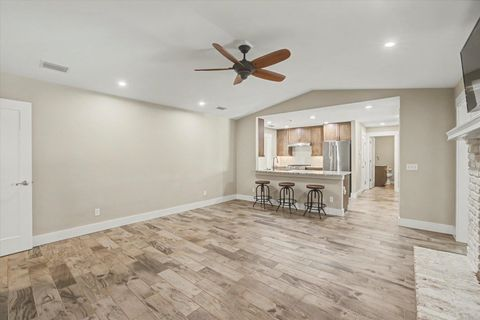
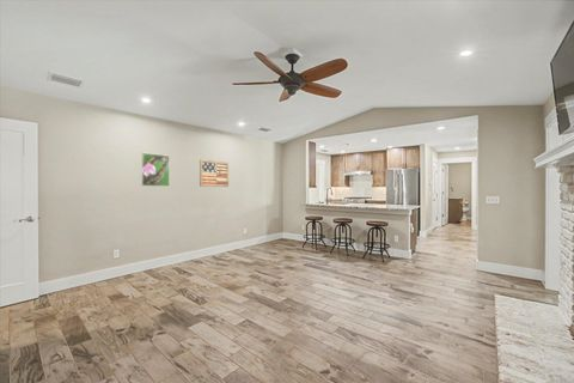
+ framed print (155, 170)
+ wall art (214, 174)
